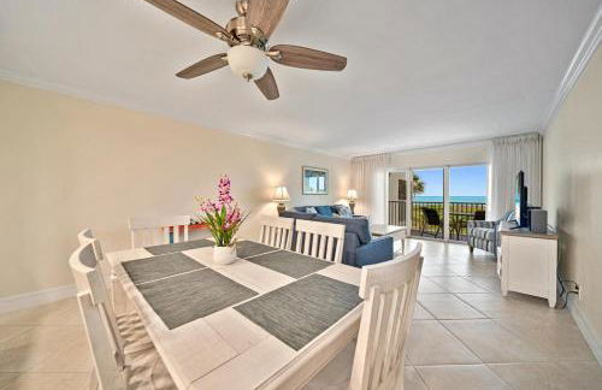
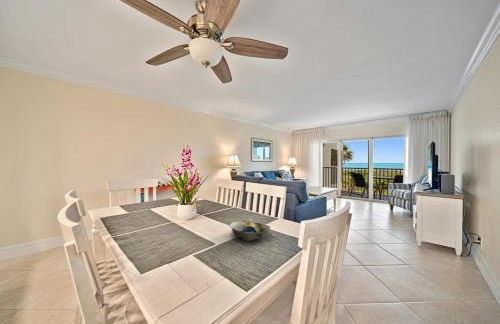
+ decorative bowl (253, 226)
